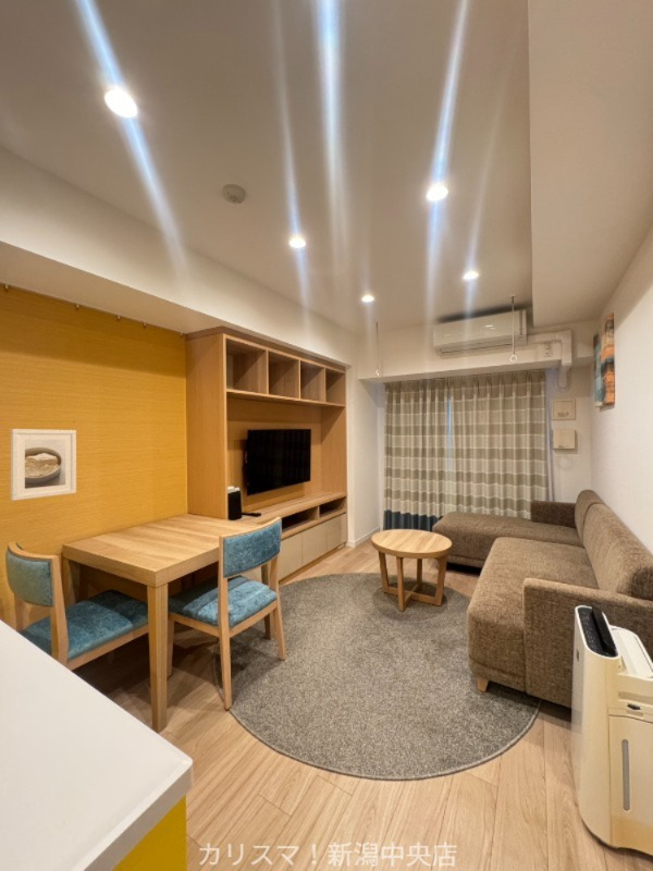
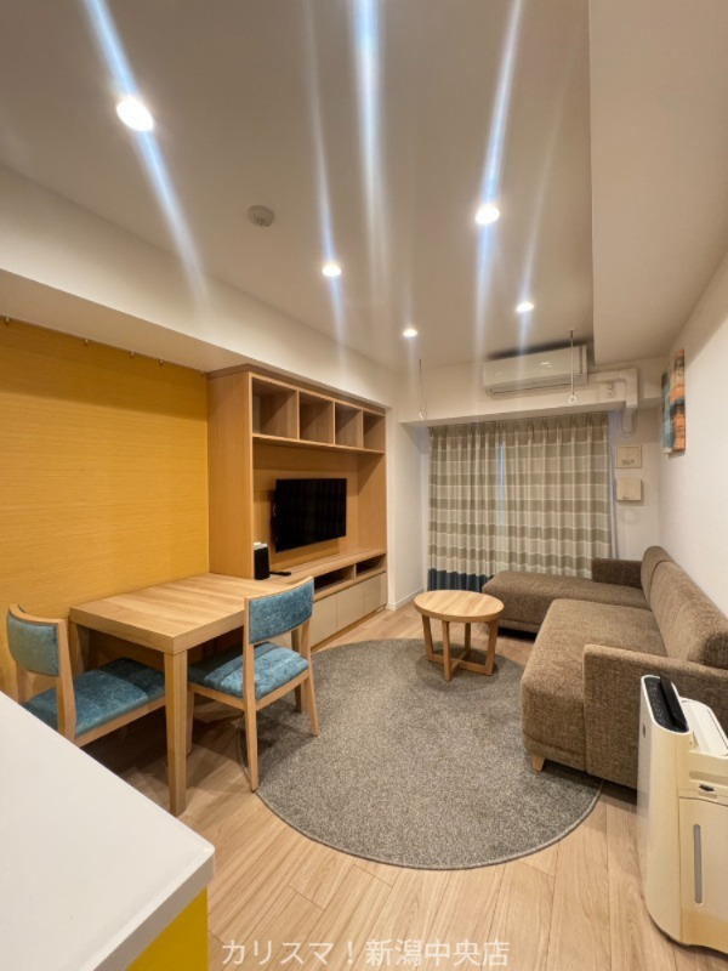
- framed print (45, 463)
